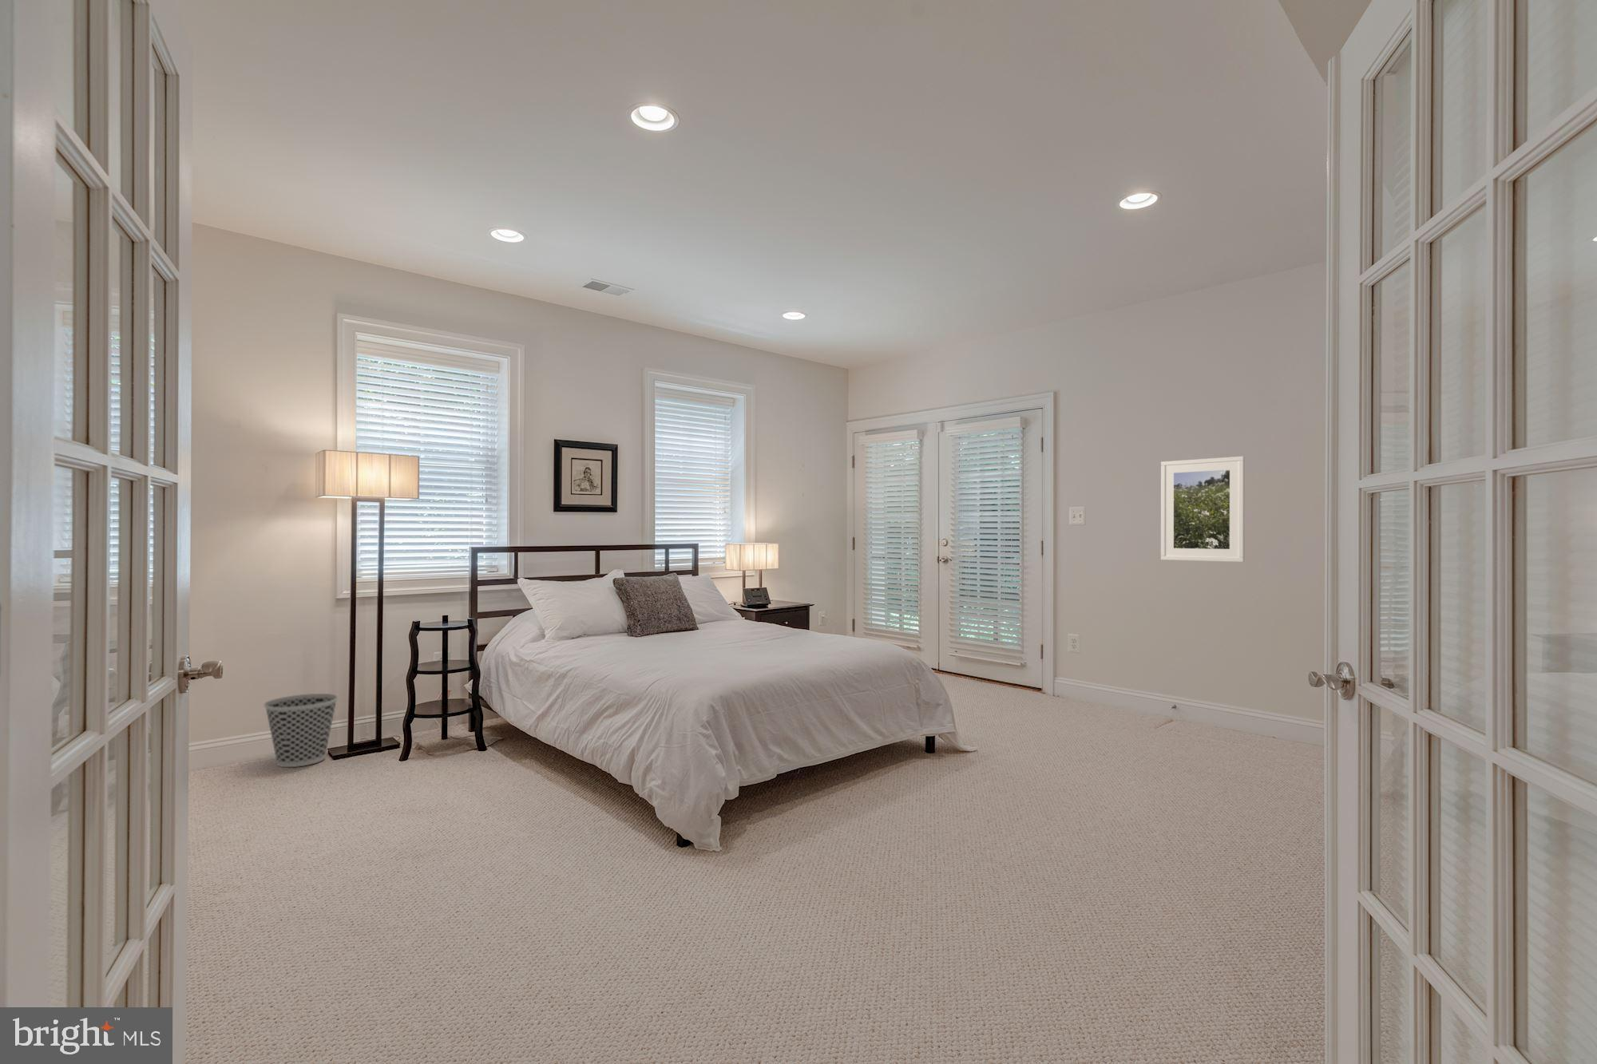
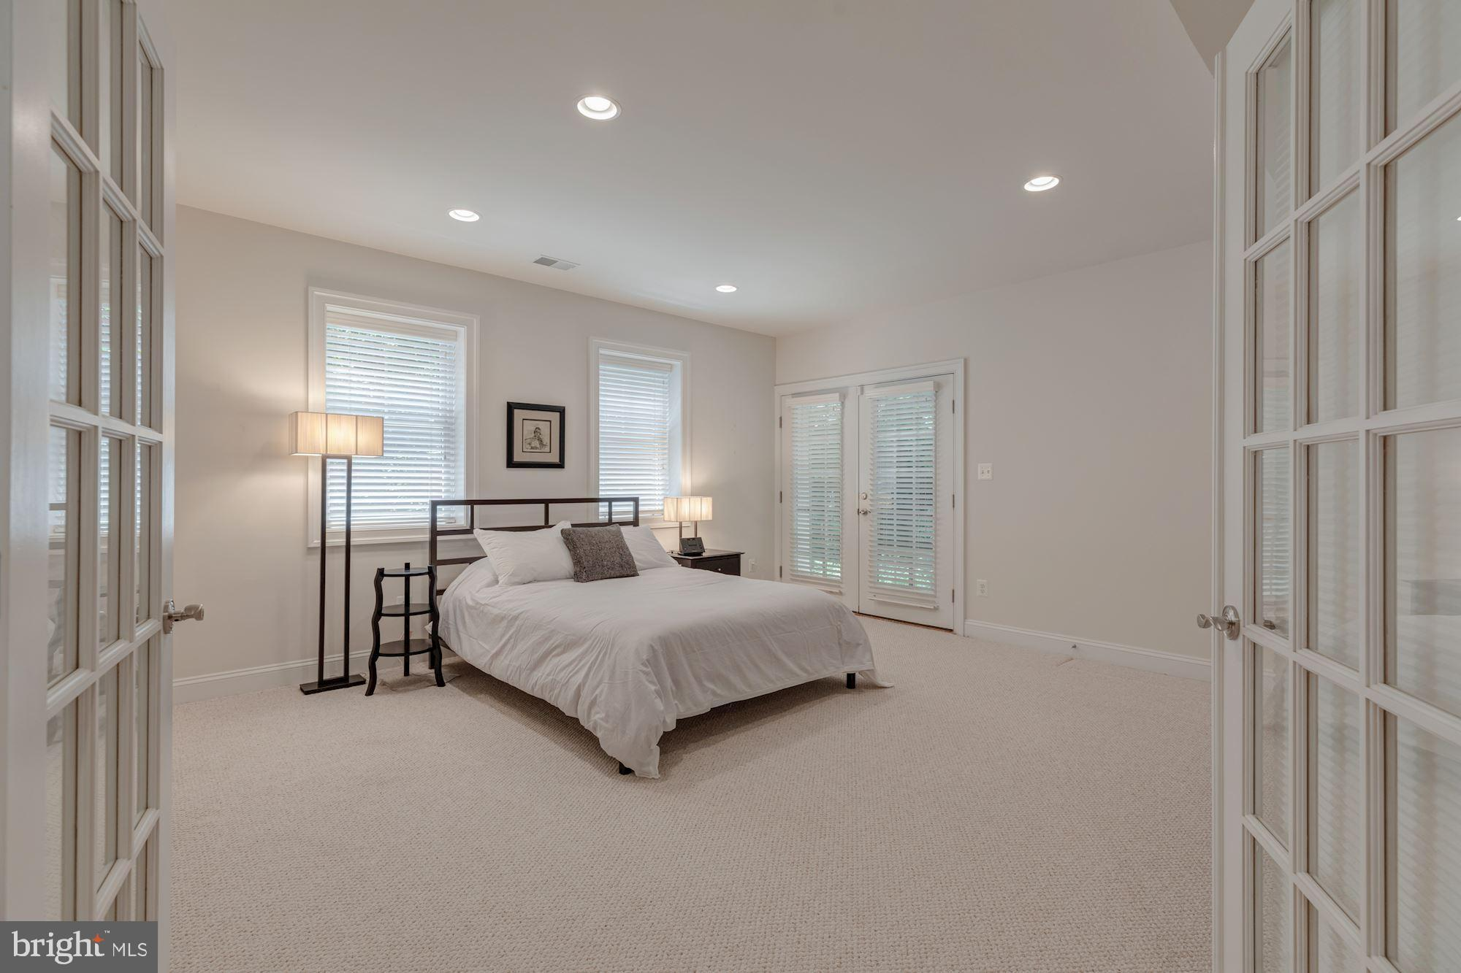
- wastebasket (302, 730)
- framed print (1200, 509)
